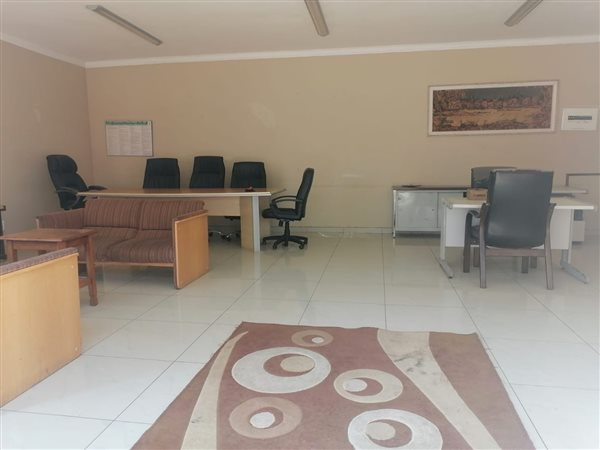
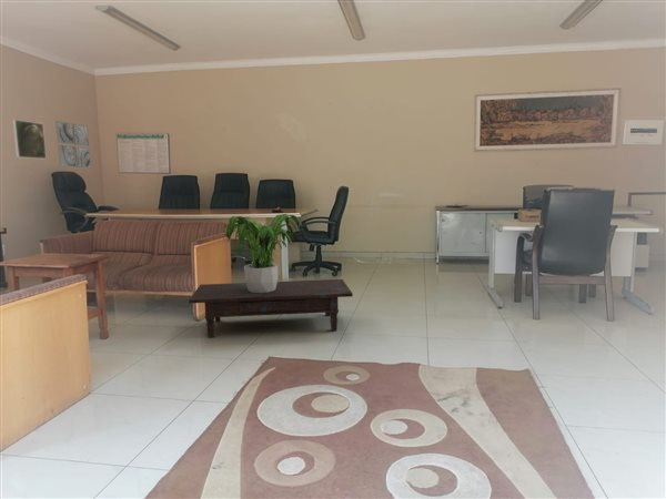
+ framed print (30, 140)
+ coffee table (272, 306)
+ wall art (73, 144)
+ potted plant (264, 252)
